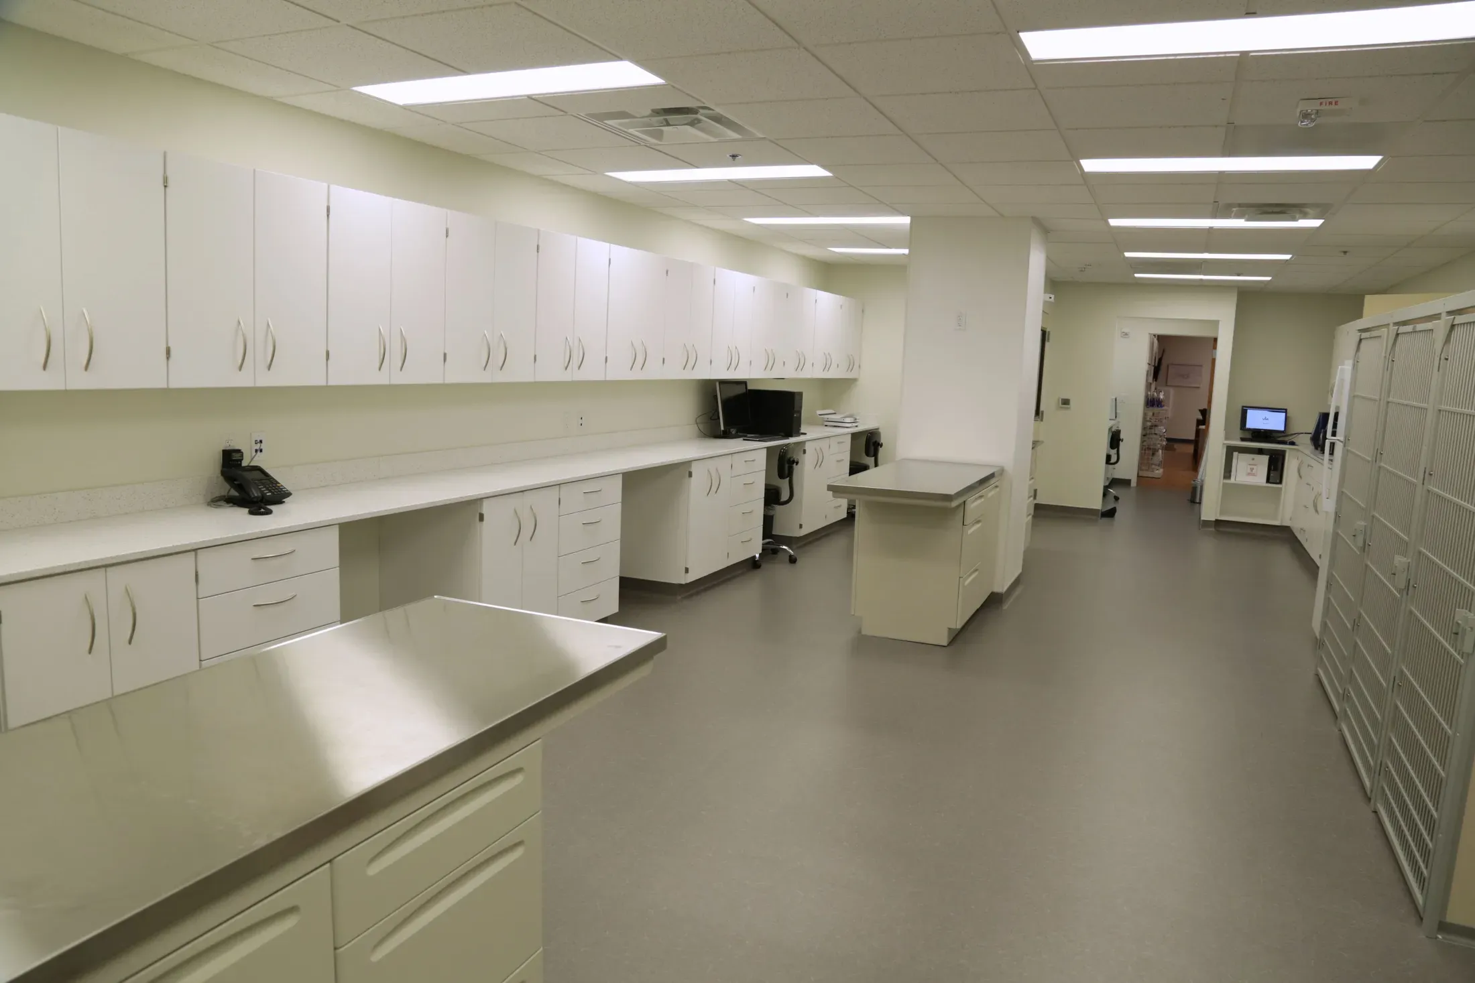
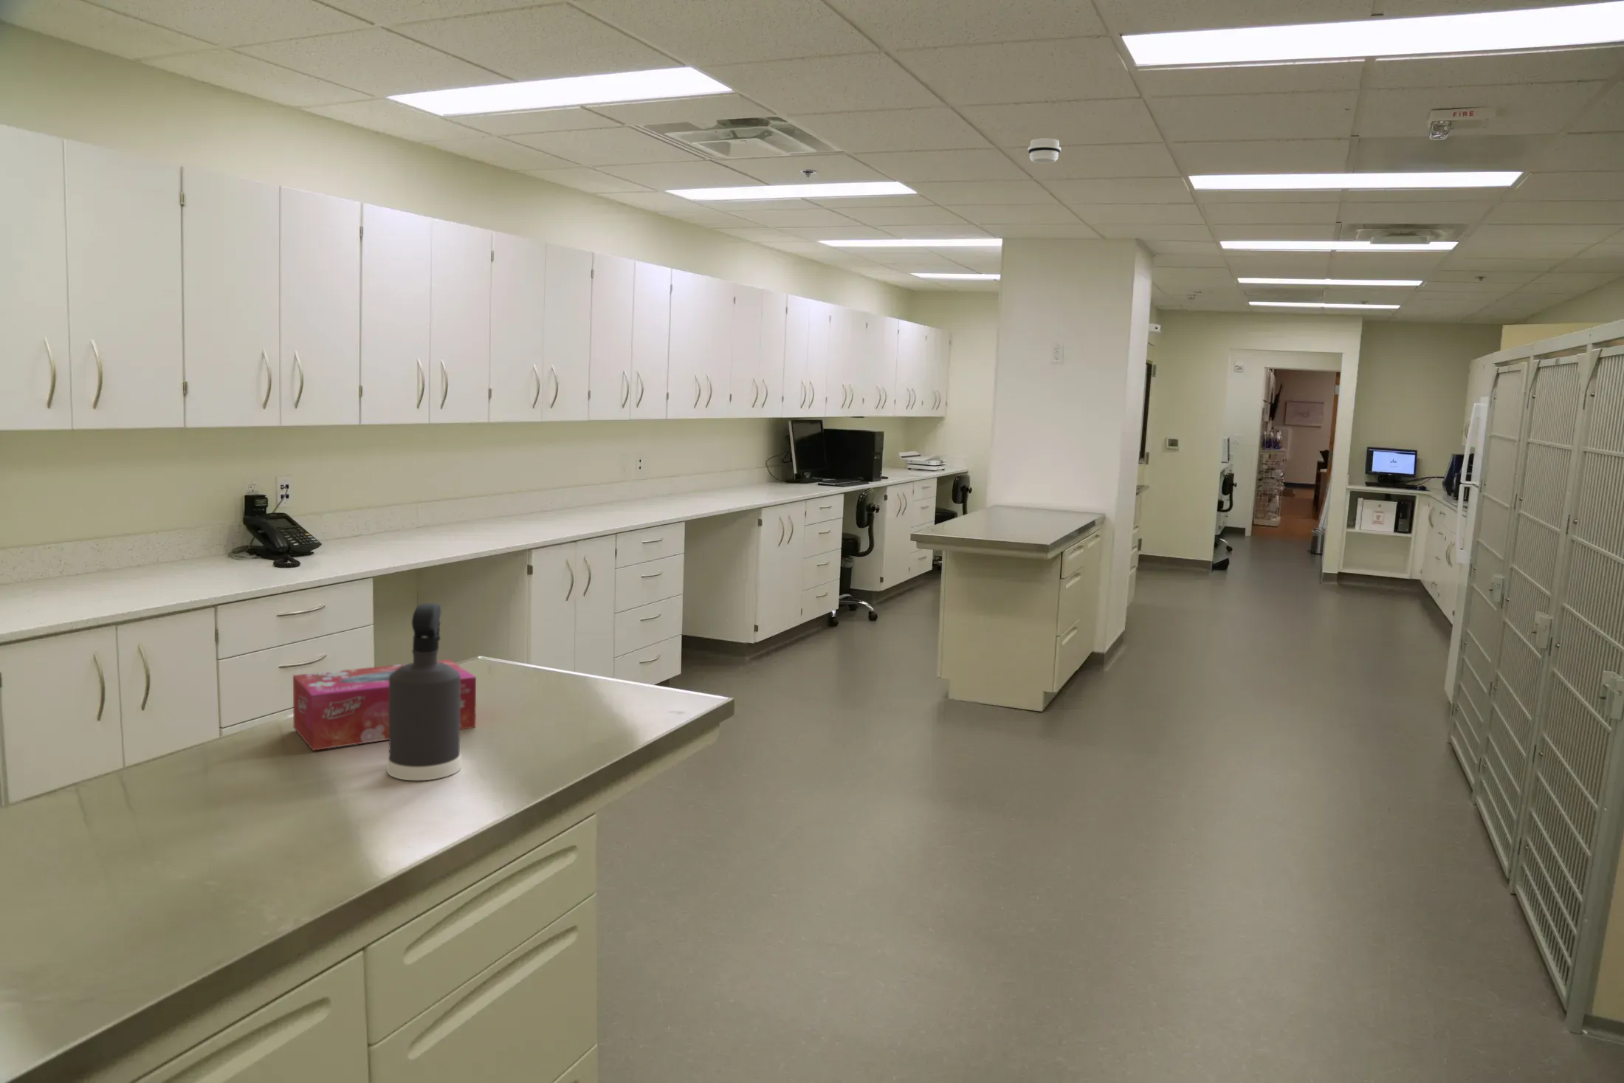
+ spray bottle (425, 687)
+ tissue box (385, 701)
+ smoke detector (1044, 151)
